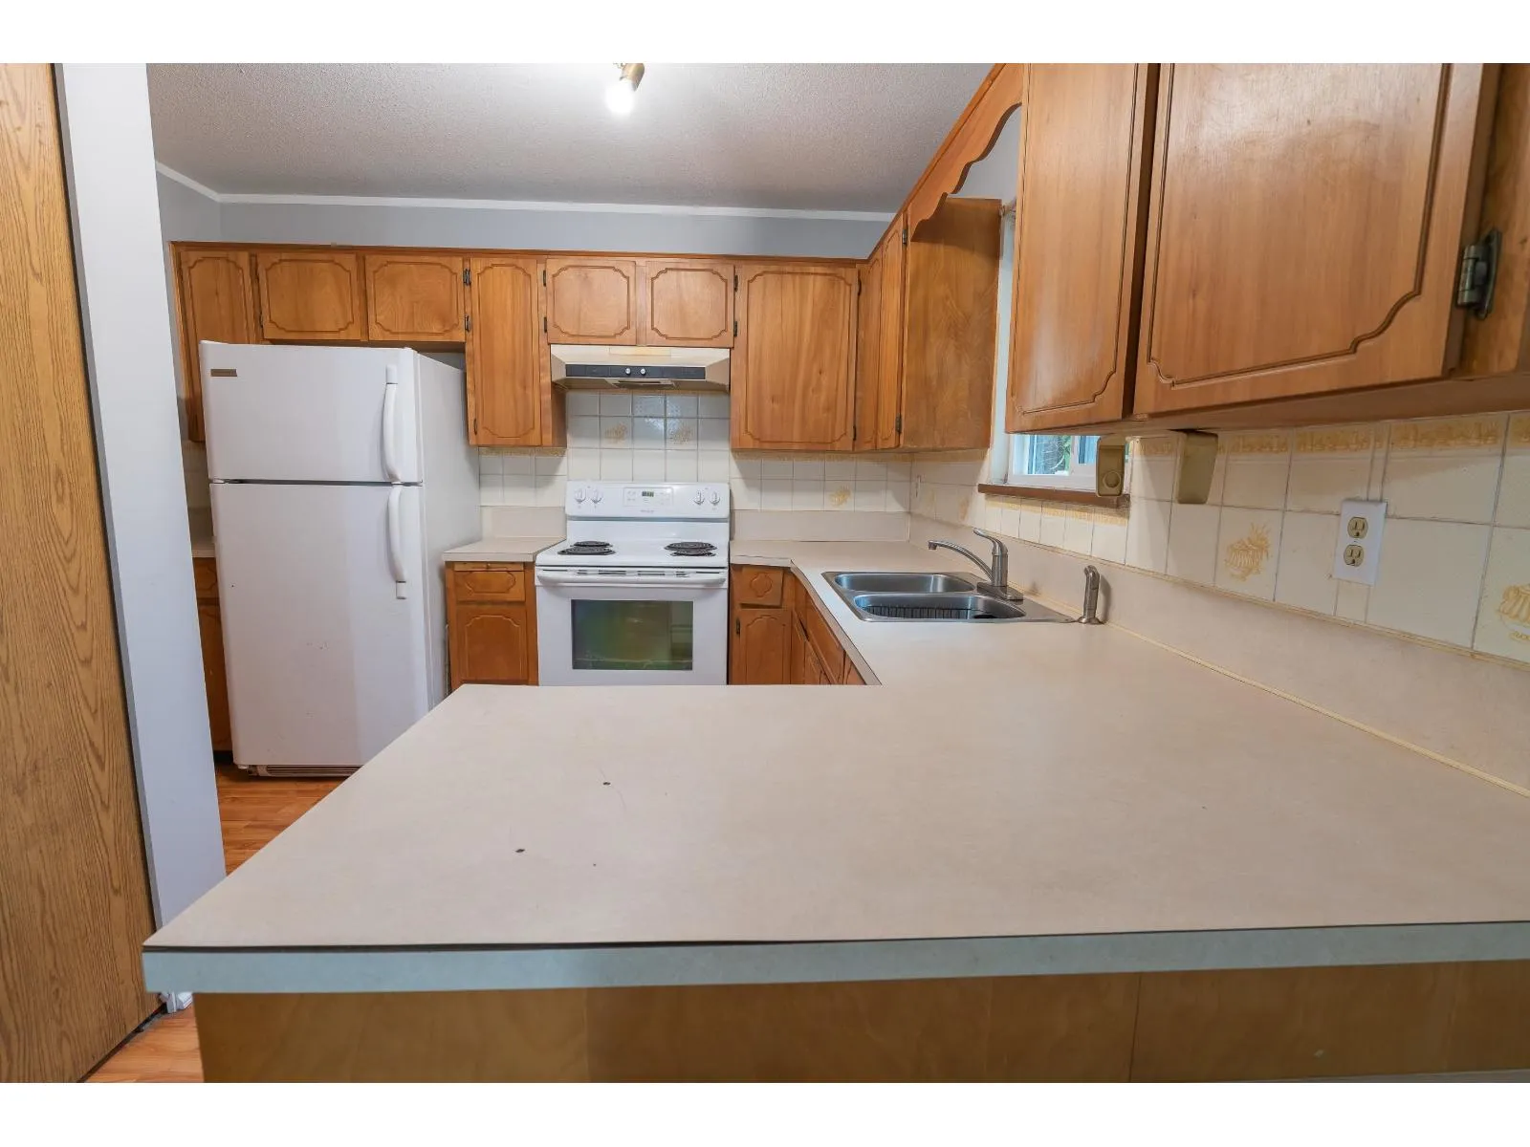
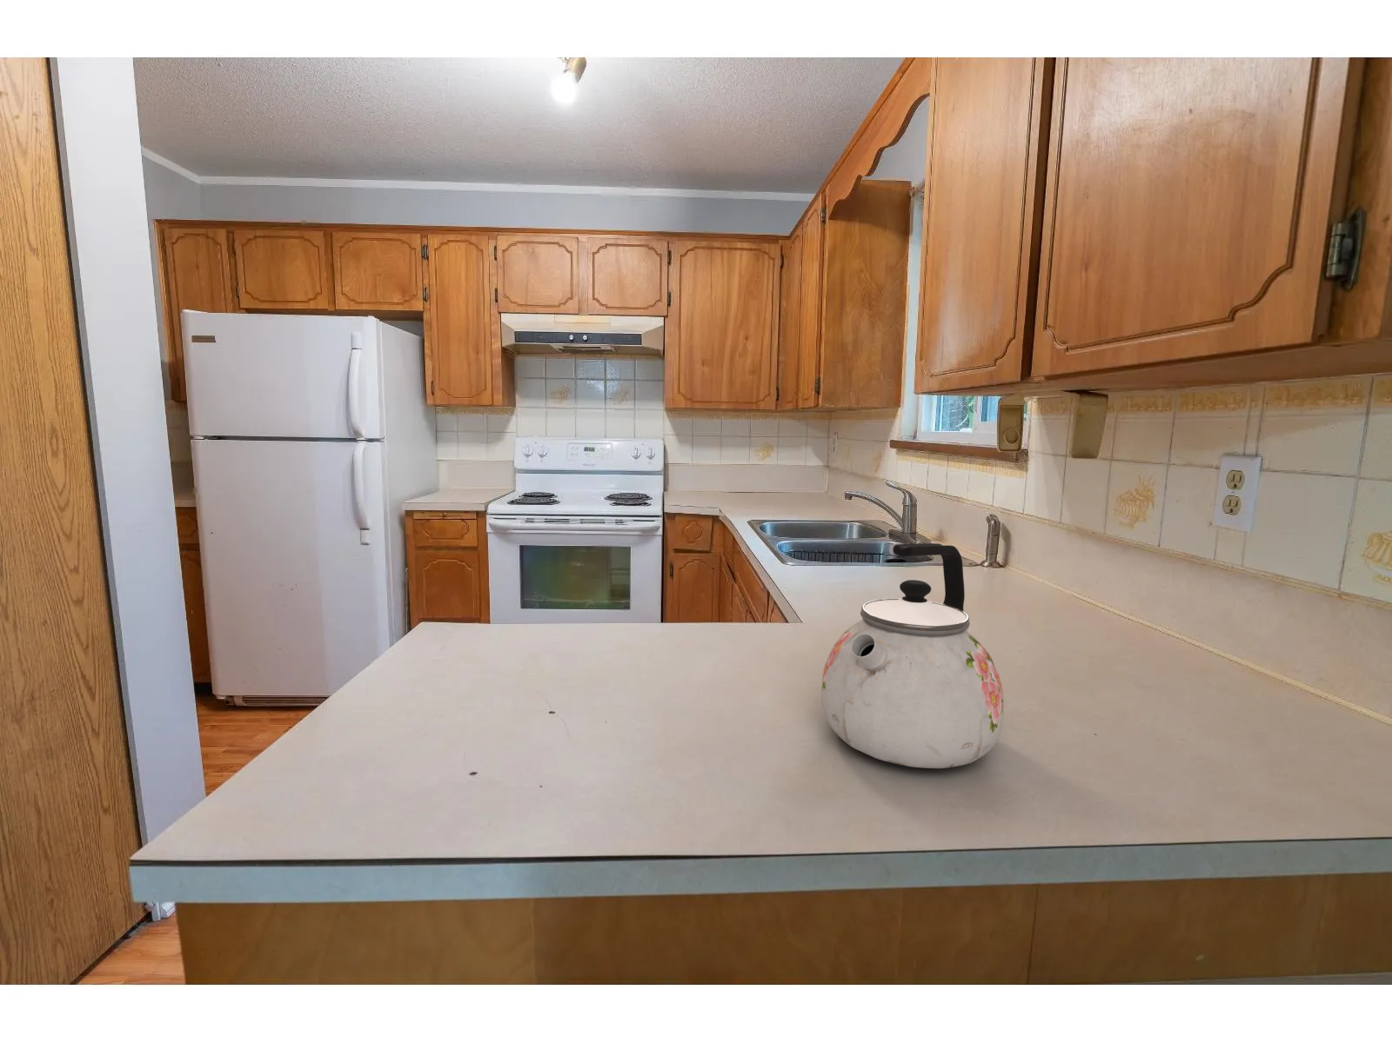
+ kettle (911, 643)
